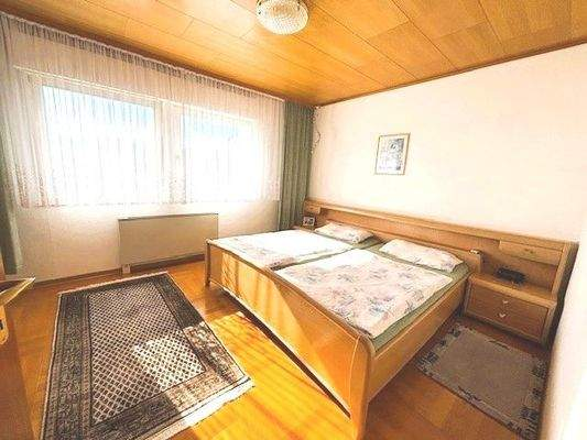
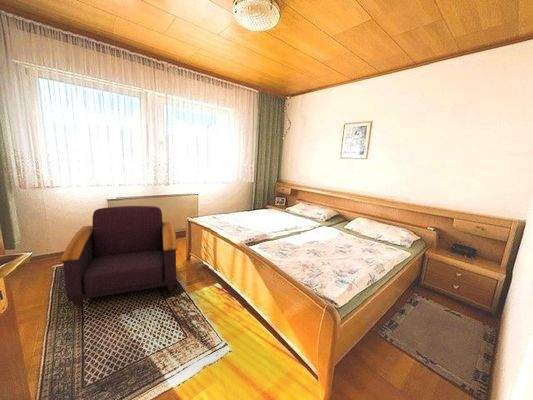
+ armchair (128, 248)
